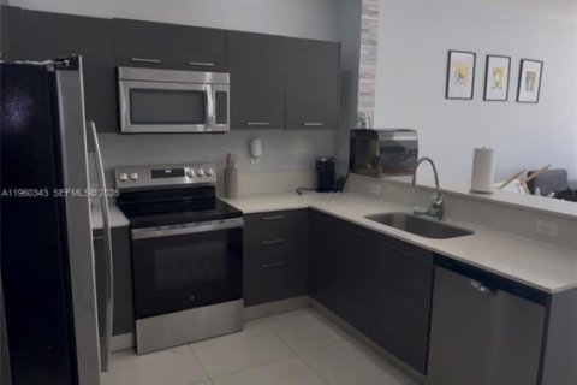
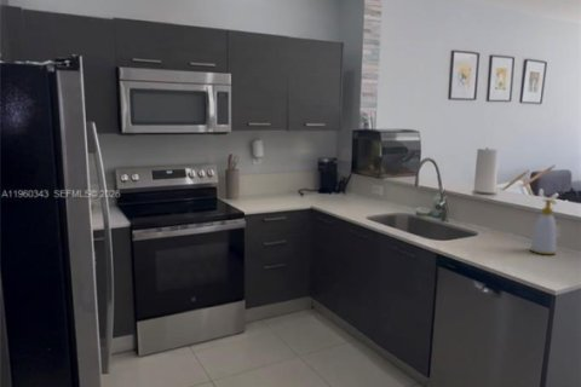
+ soap bottle (545, 225)
